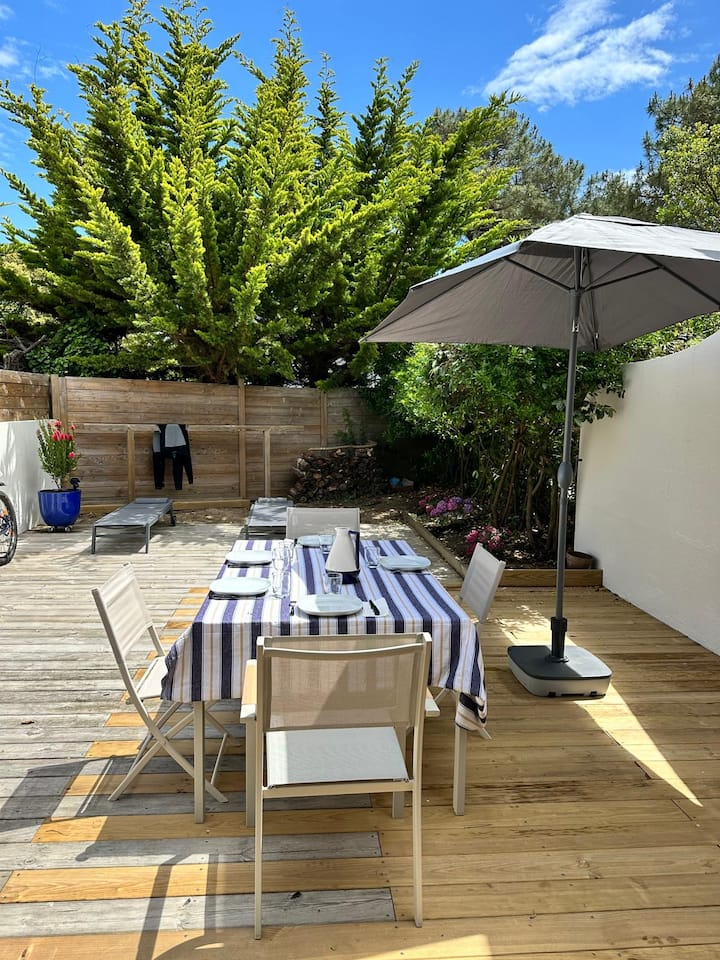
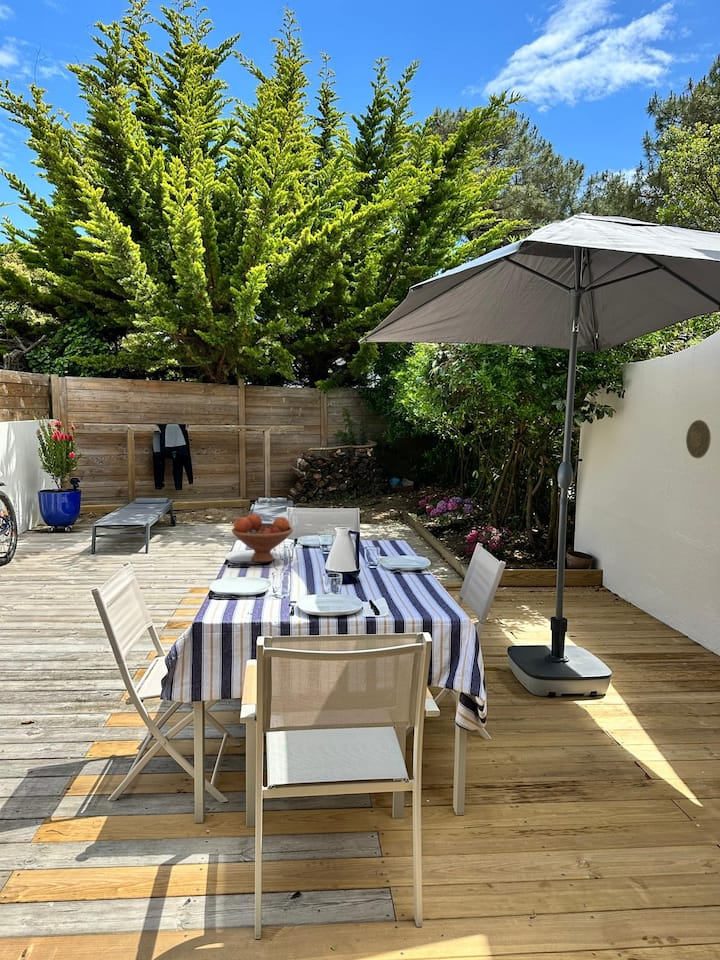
+ fruit bowl (262, 538)
+ decorative plate (696, 439)
